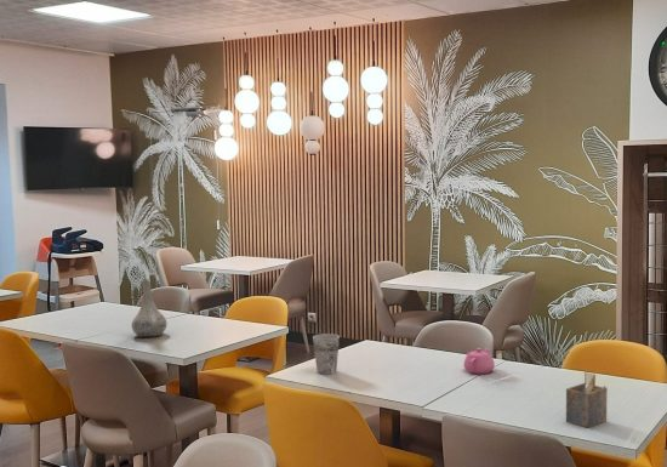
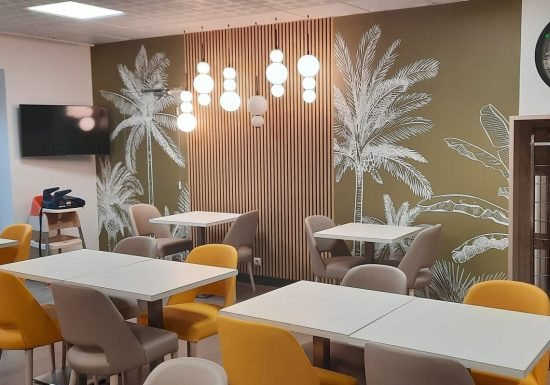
- vase (148, 307)
- teapot (479, 359)
- napkin holder (586, 398)
- cup (326, 354)
